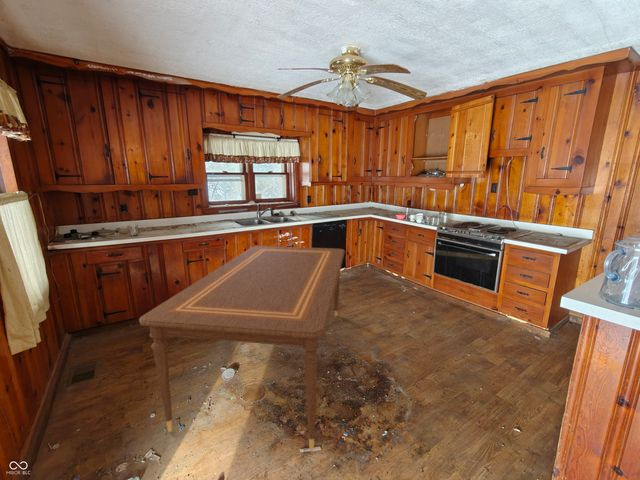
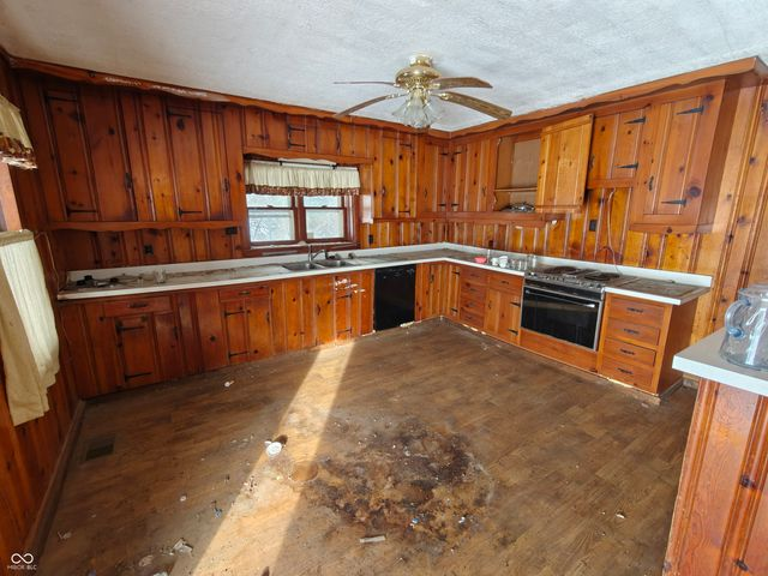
- dining table (276, 316)
